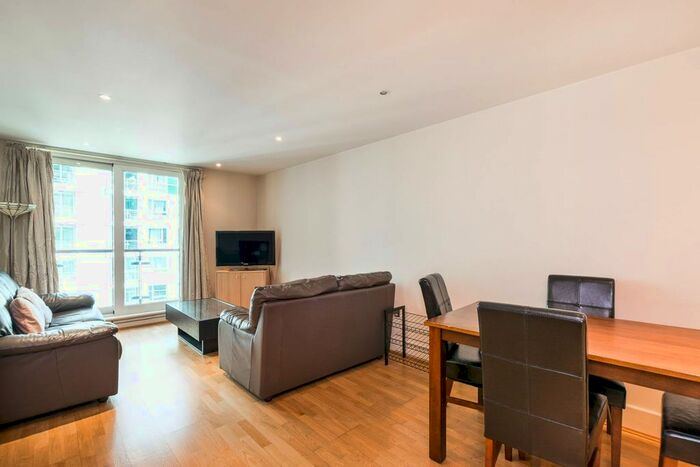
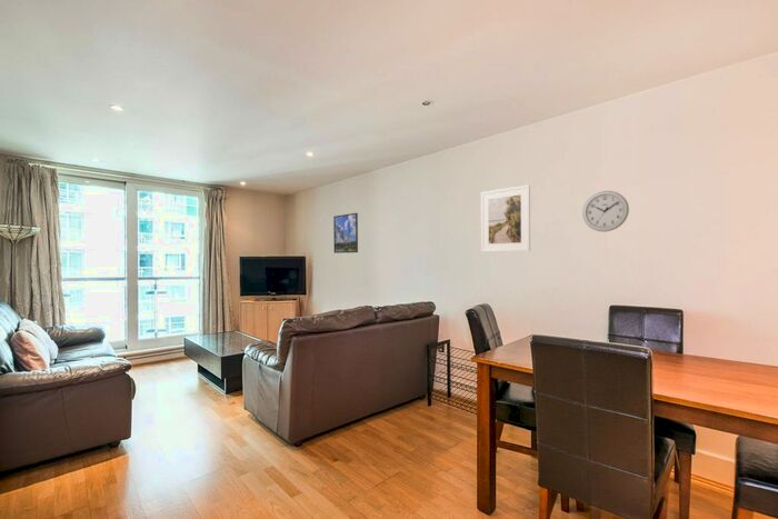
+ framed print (345, 233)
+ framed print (503, 220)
+ wall clock (605, 211)
